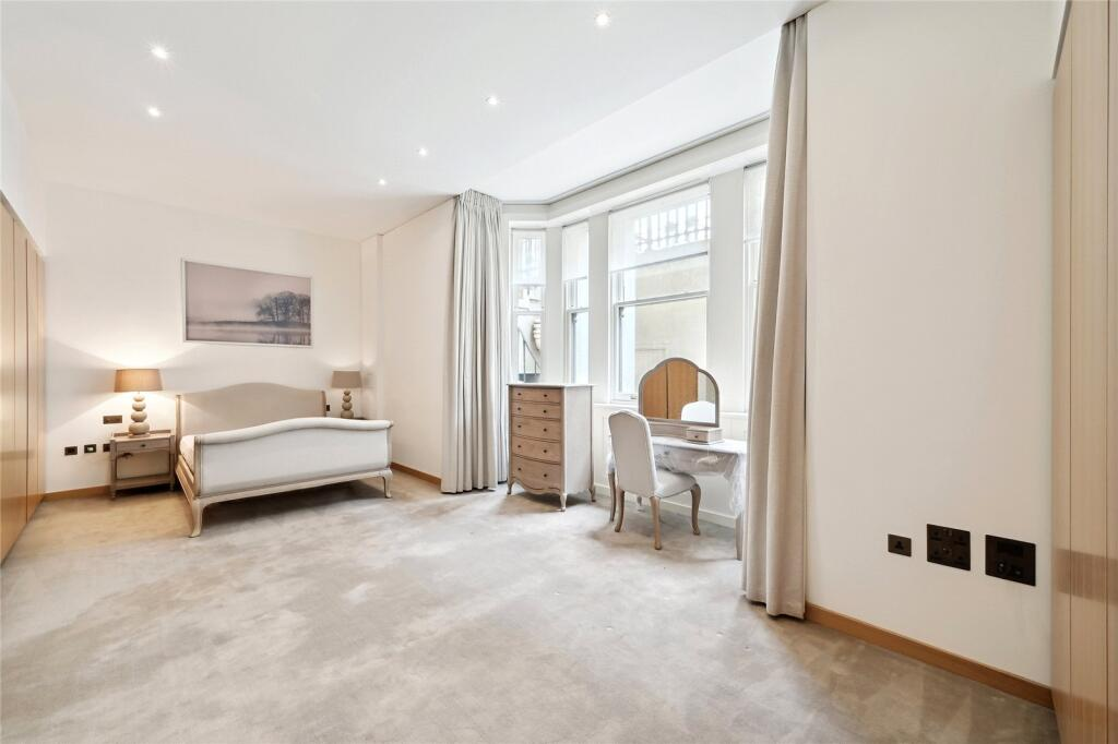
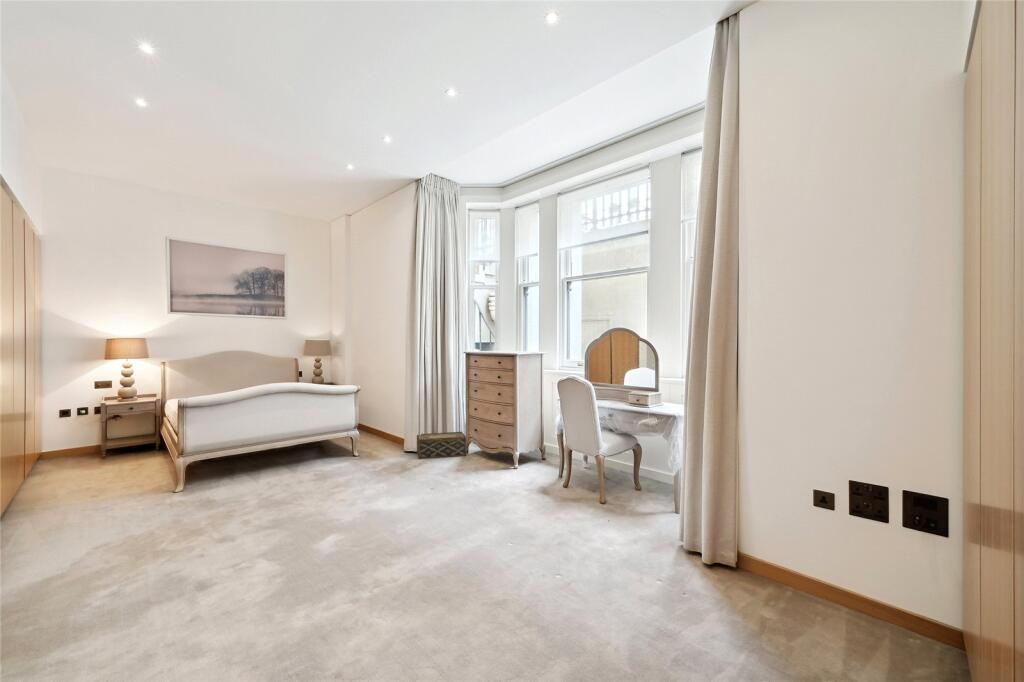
+ woven basket (441, 444)
